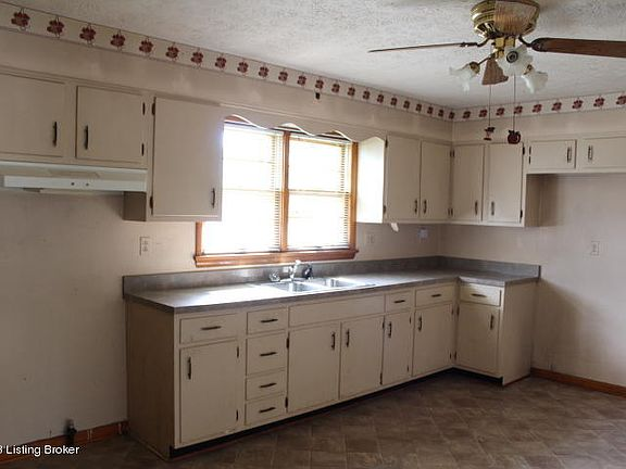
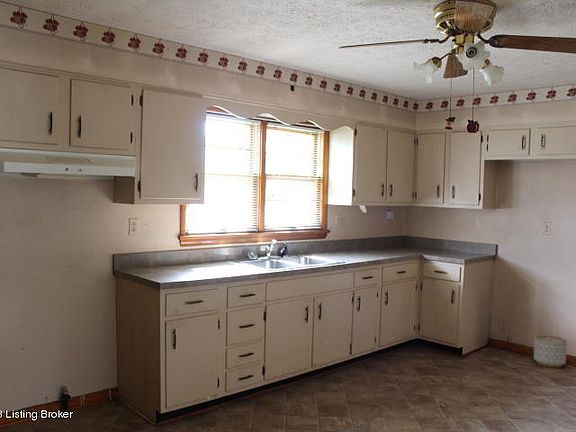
+ planter (549, 351)
